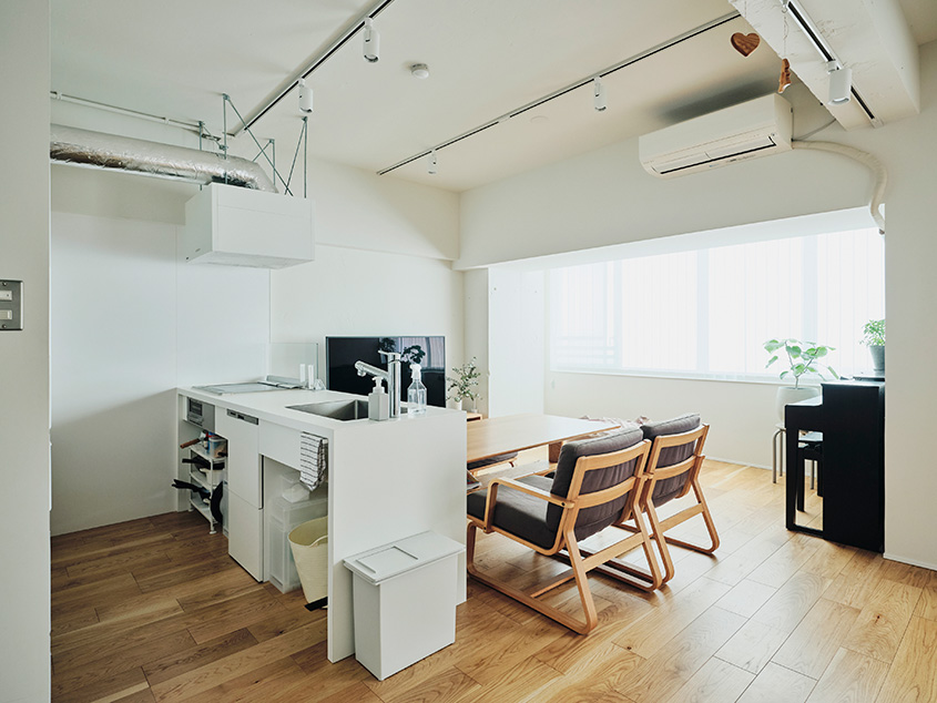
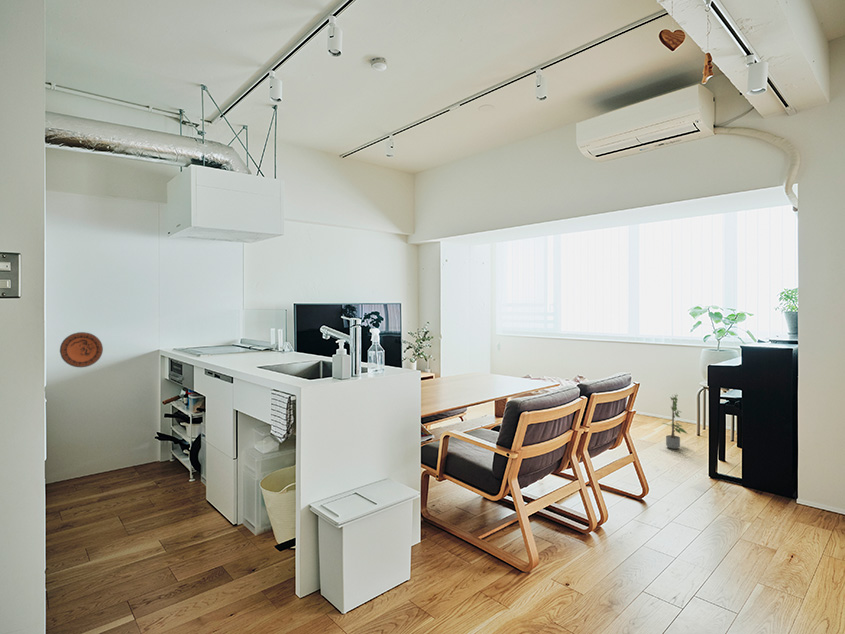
+ potted plant (676, 422)
+ decorative plate (81, 349)
